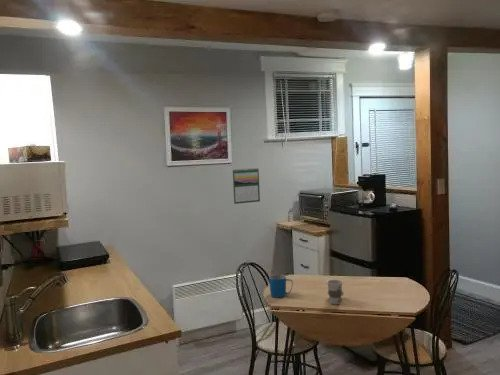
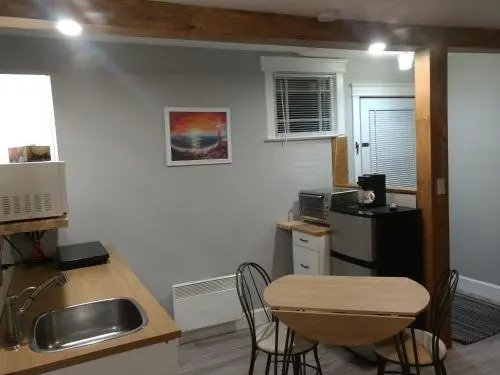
- mug (281, 285)
- calendar (246, 185)
- cup (335, 290)
